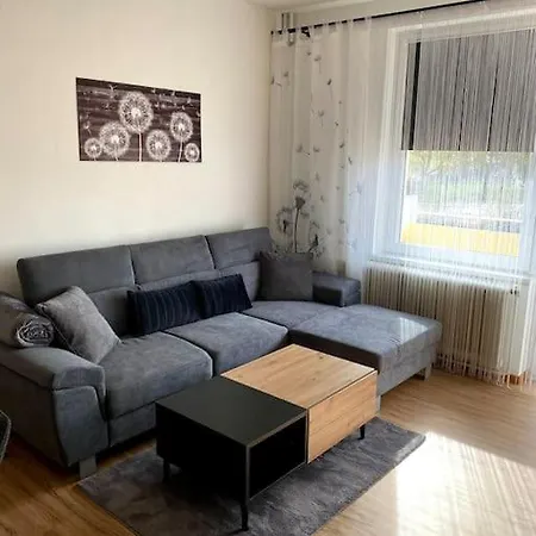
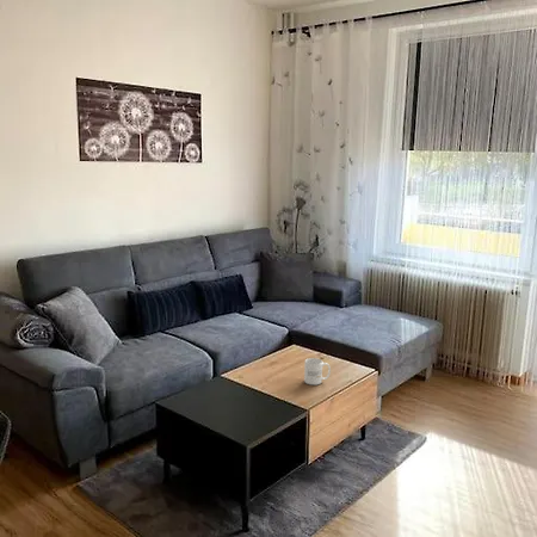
+ mug (315, 370)
